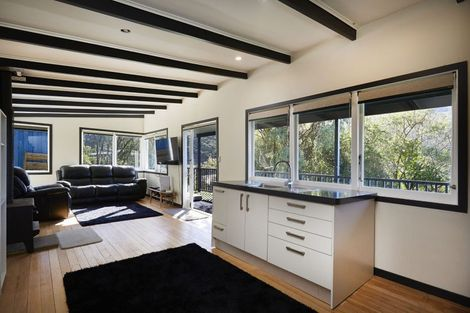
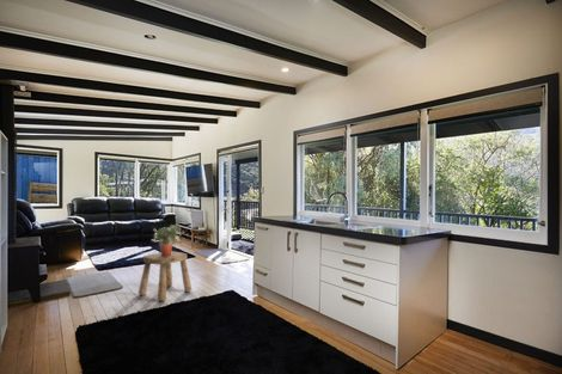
+ stool (165, 274)
+ potted plant (165, 239)
